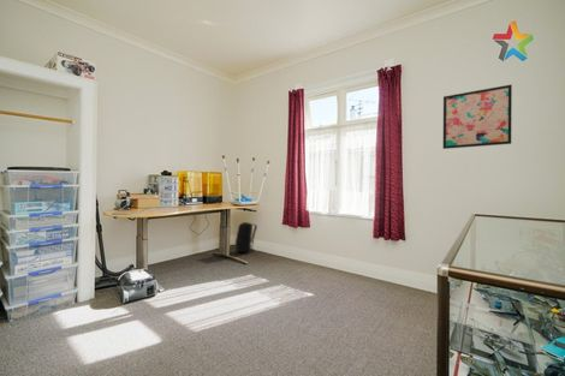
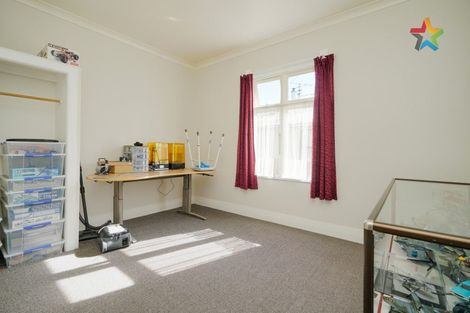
- wall art (475, 118)
- backpack (245, 237)
